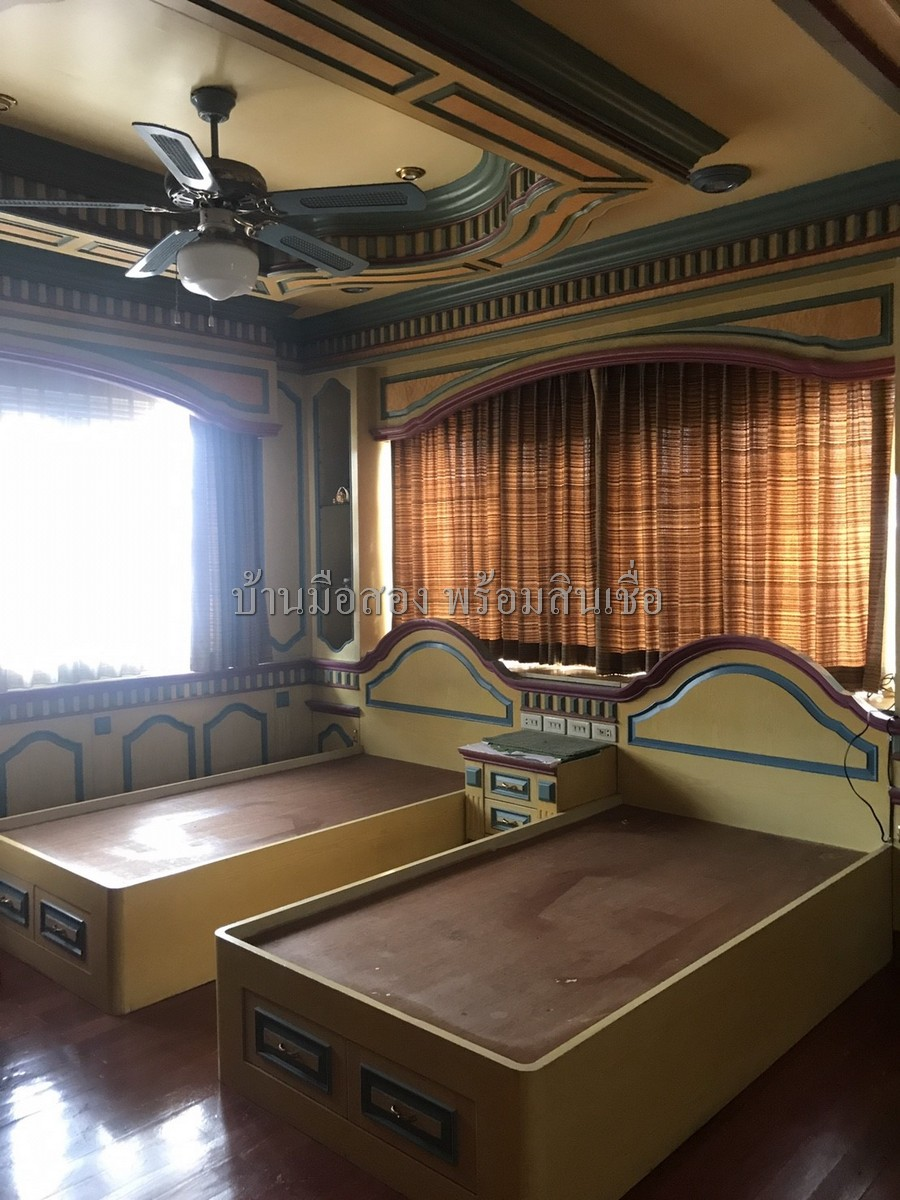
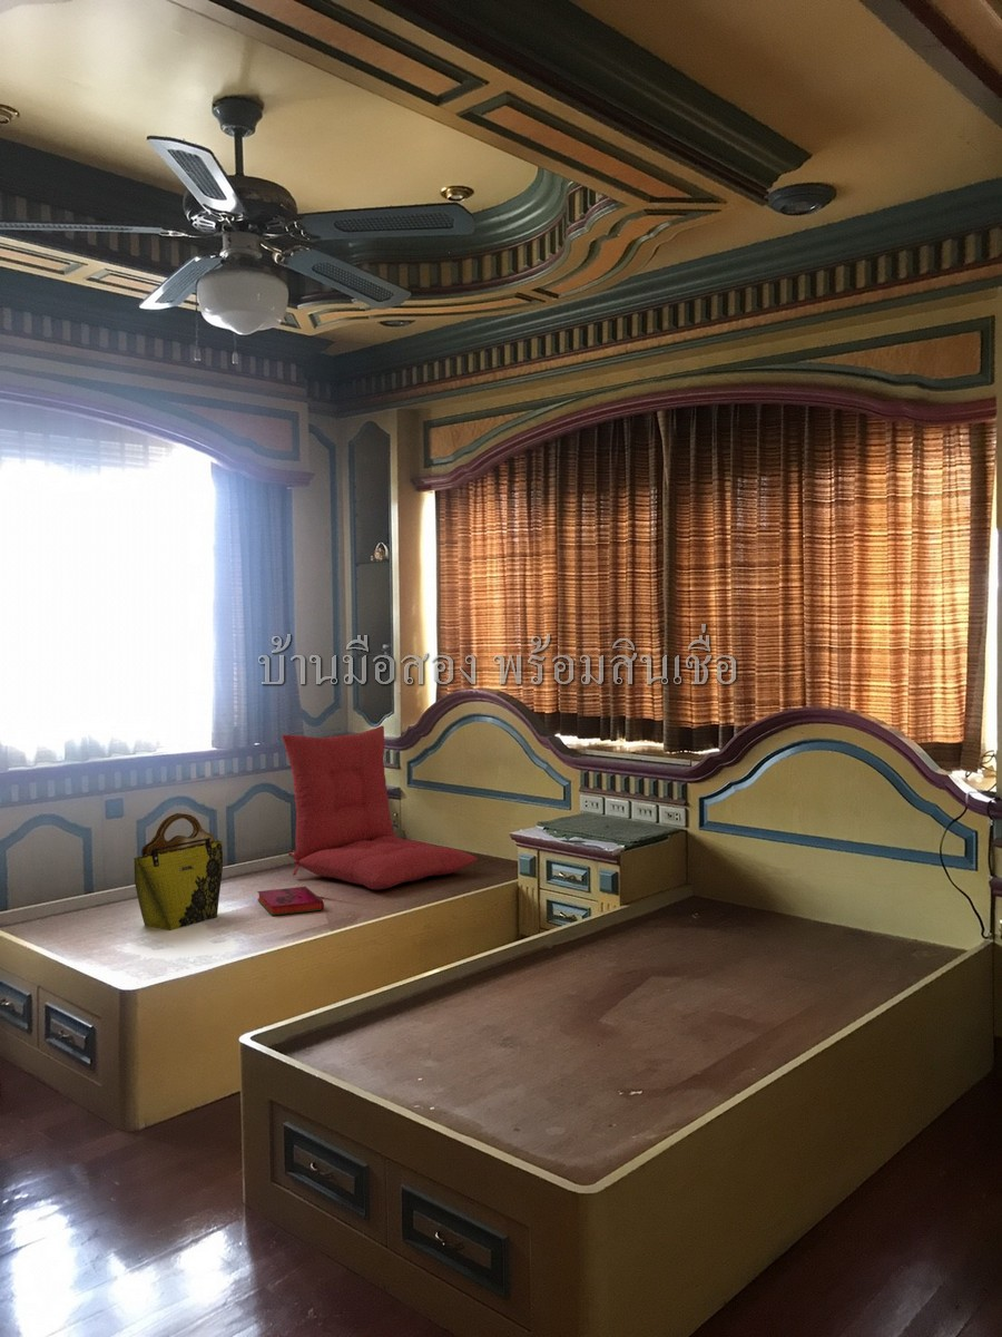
+ hardback book (289, 900)
+ tote bag (179, 867)
+ seat cushion (375, 803)
